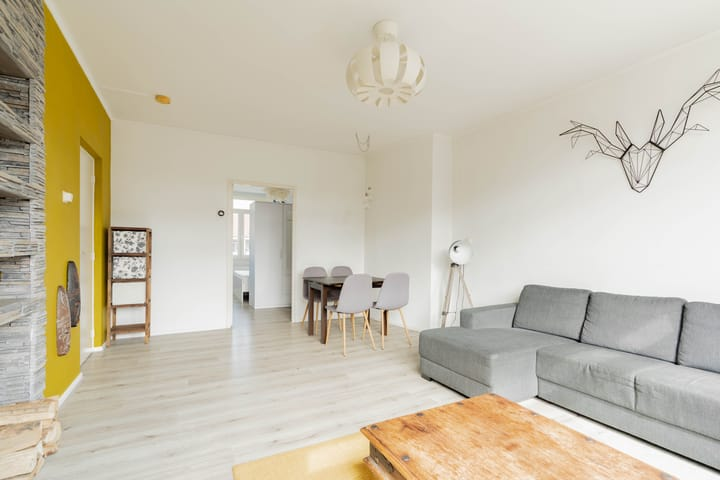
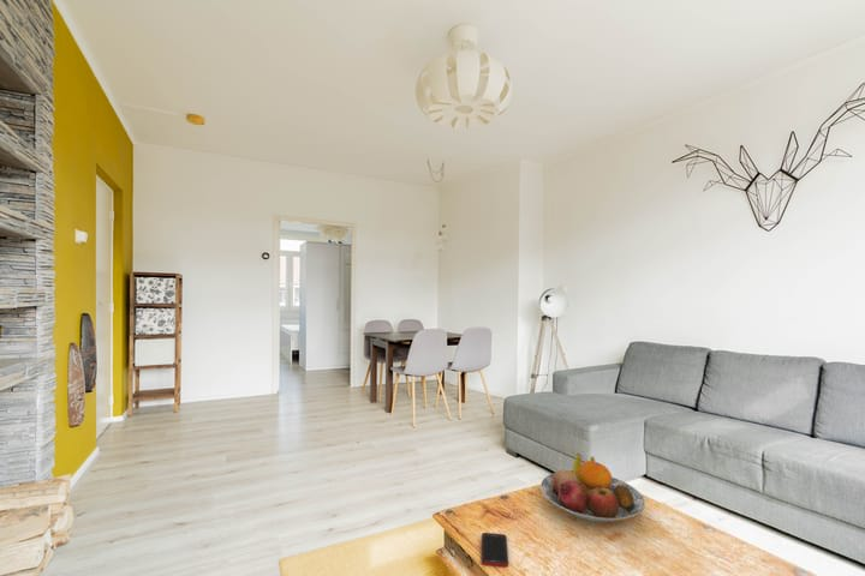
+ fruit bowl (590, 487)
+ cell phone (494, 548)
